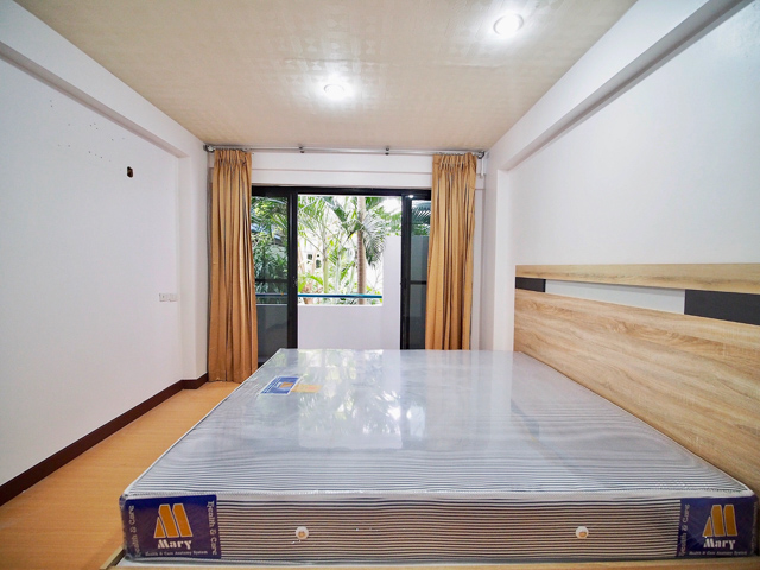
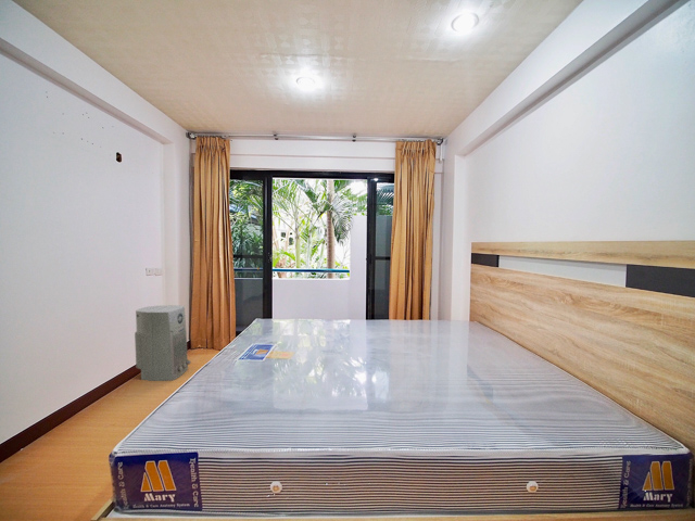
+ air purifier (162, 341)
